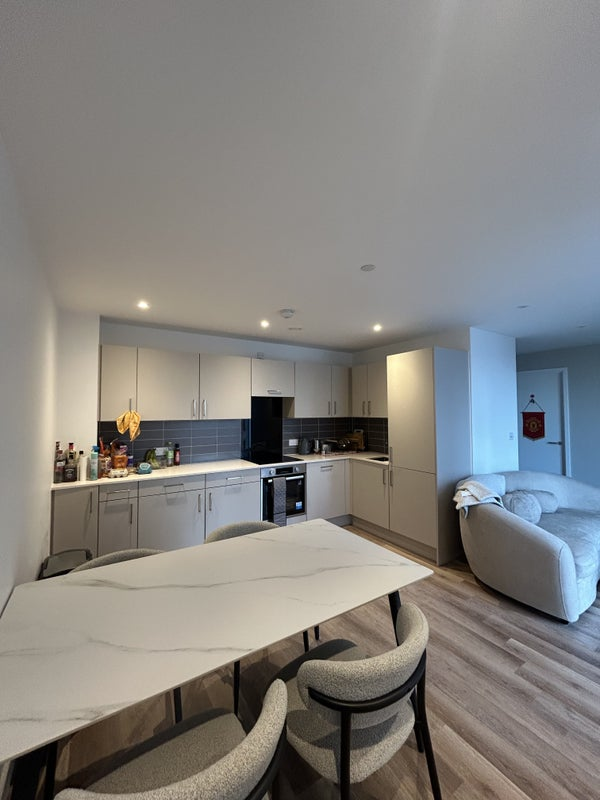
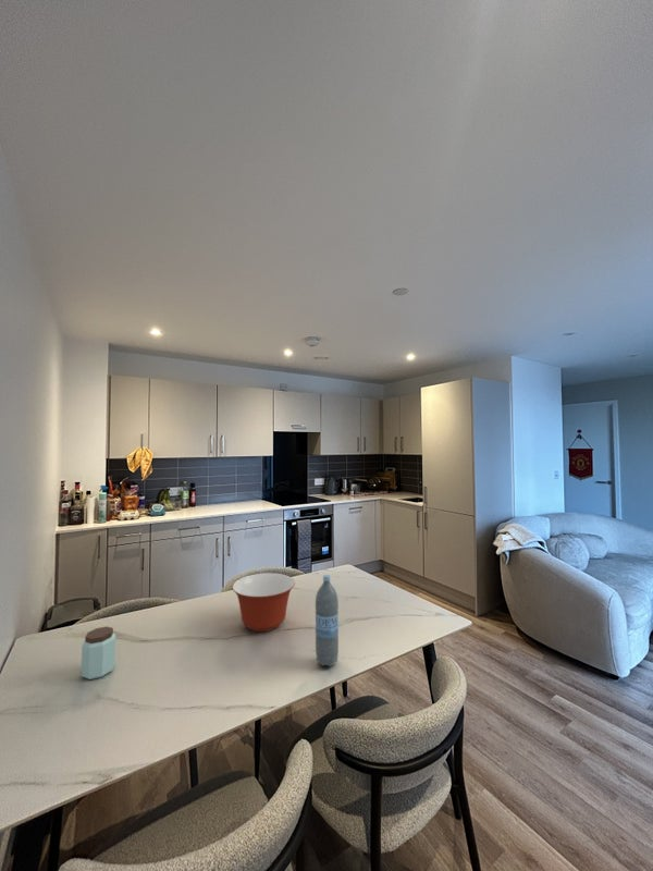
+ mixing bowl (263, 603)
+ water bottle (326, 618)
+ peanut butter (99, 651)
